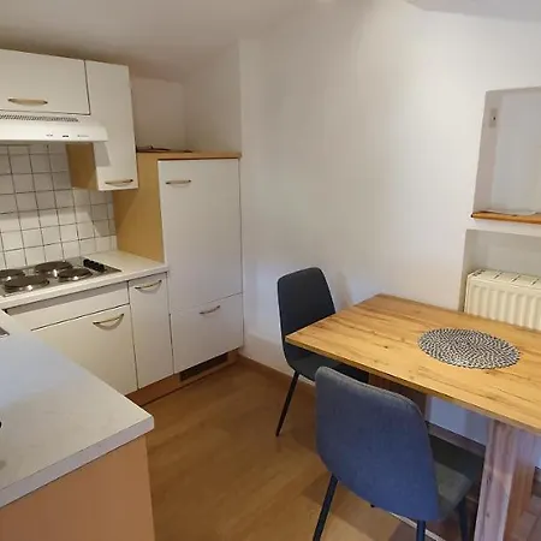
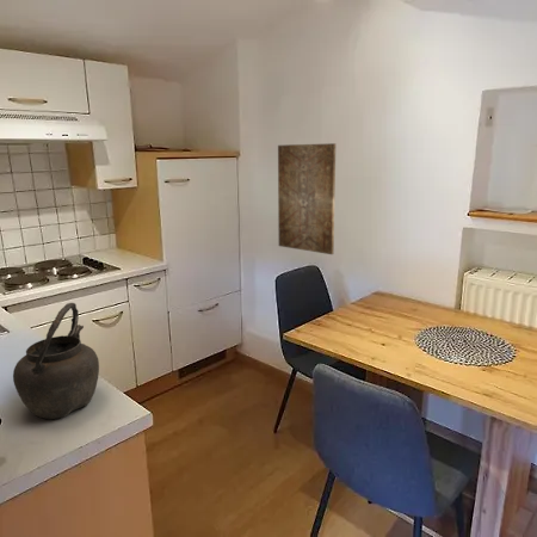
+ kettle (63, 351)
+ wall art (304, 198)
